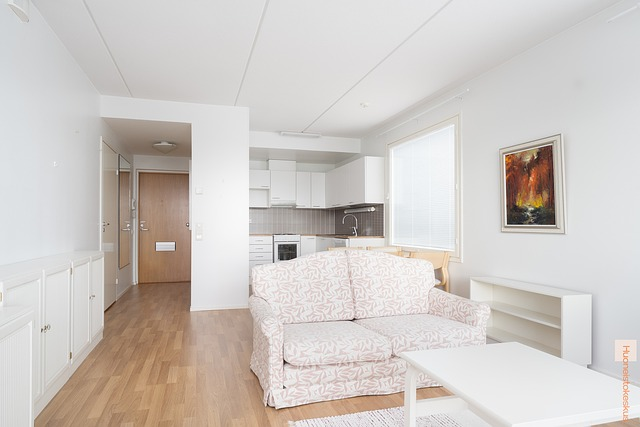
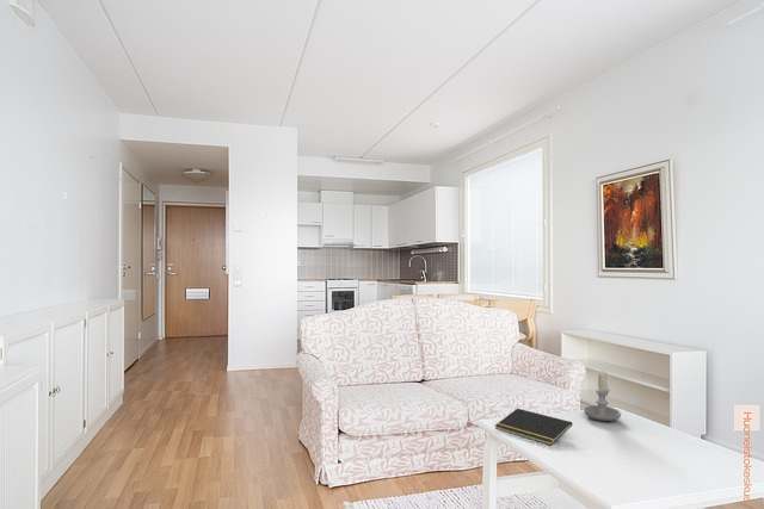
+ notepad (532, 424)
+ candle (602, 393)
